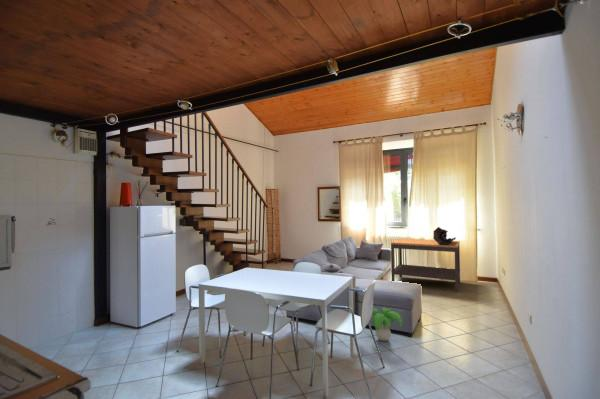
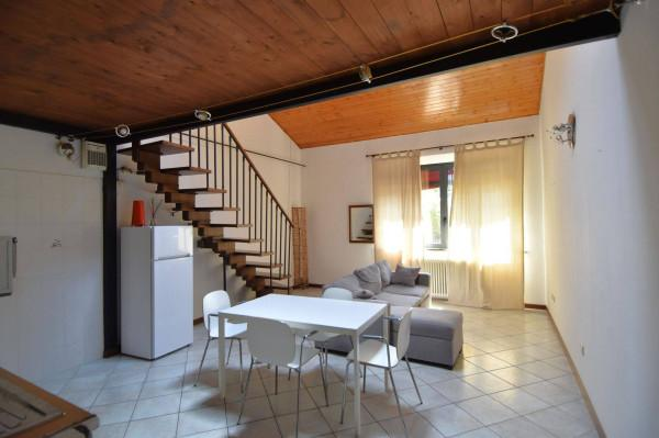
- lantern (445, 234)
- decorative plant (383, 325)
- side table (425, 266)
